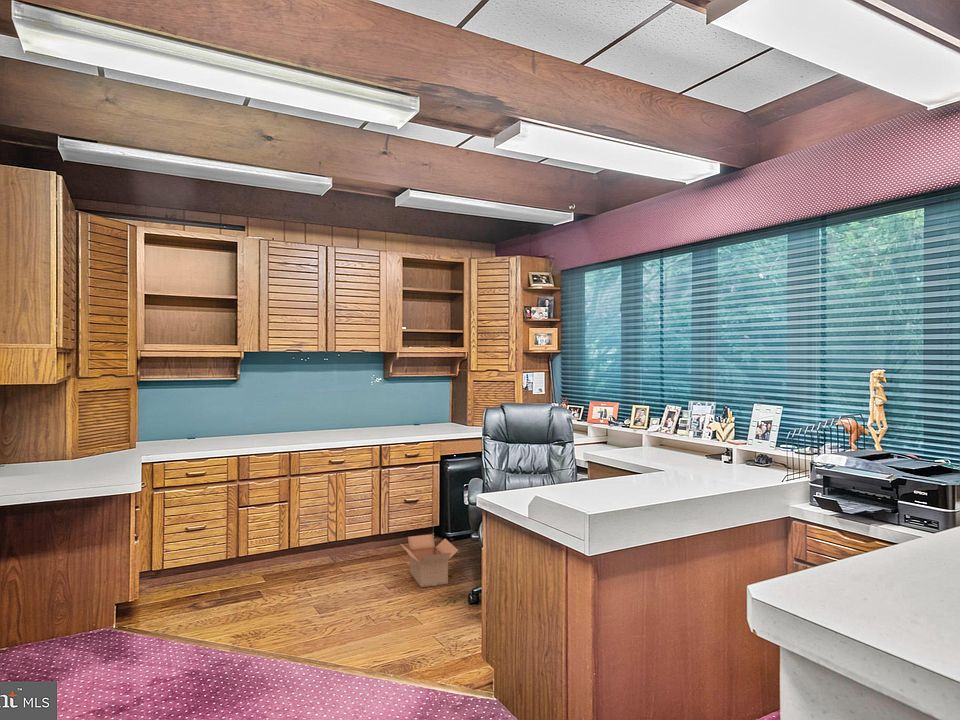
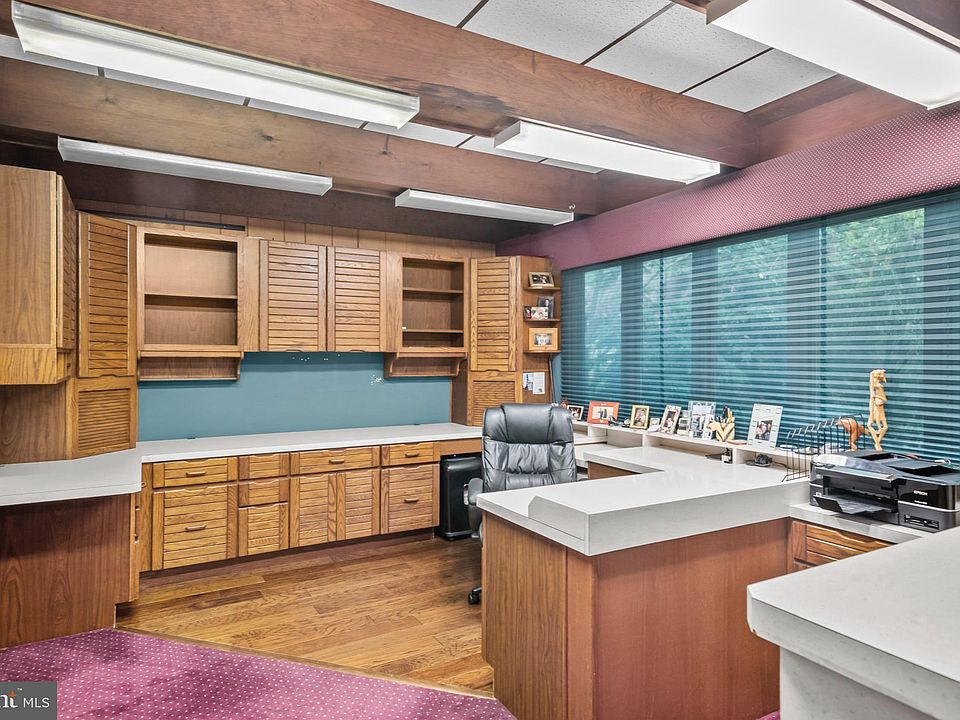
- cardboard box (428, 561)
